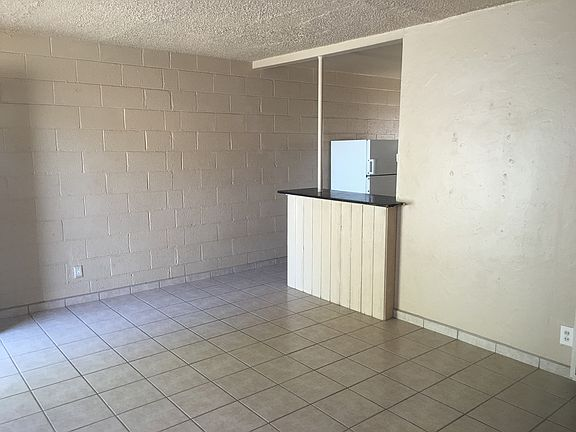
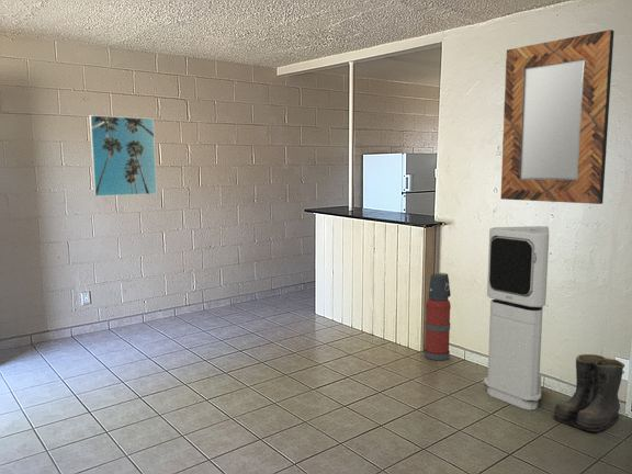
+ fire extinguisher (439, 315)
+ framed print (124, 156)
+ boots (589, 390)
+ air purifier (526, 313)
+ home mirror (552, 122)
